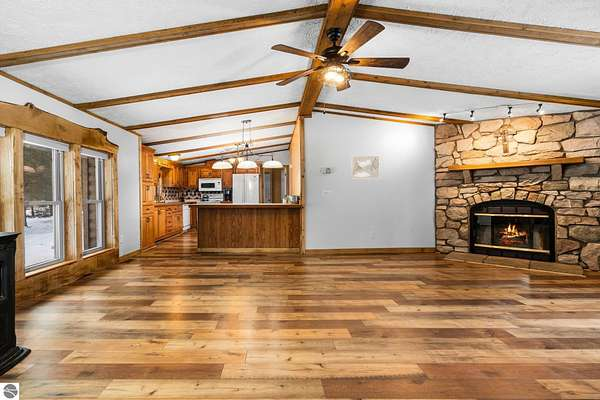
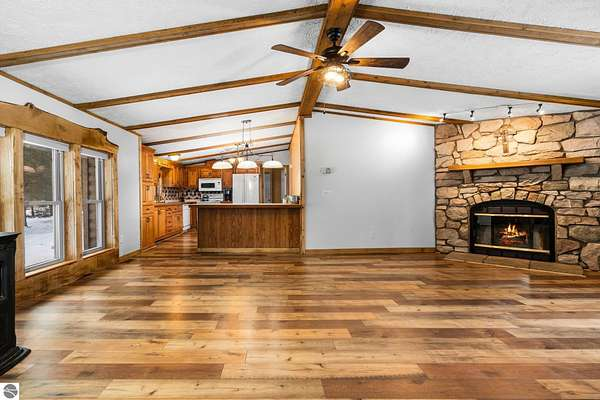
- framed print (365, 167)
